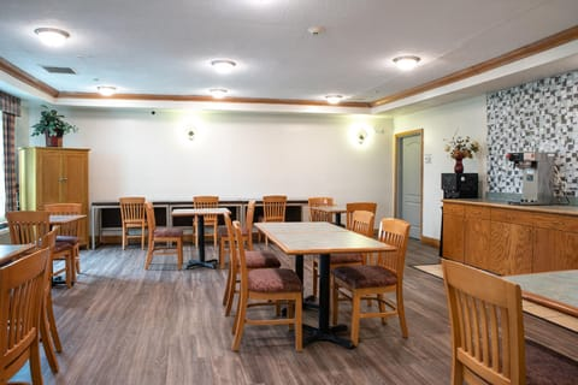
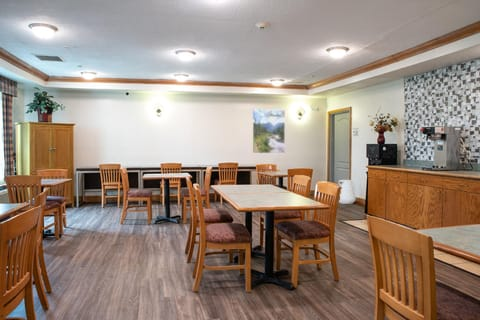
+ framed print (268, 131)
+ trash can (347, 191)
